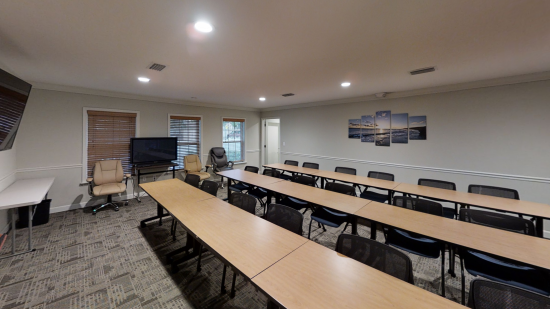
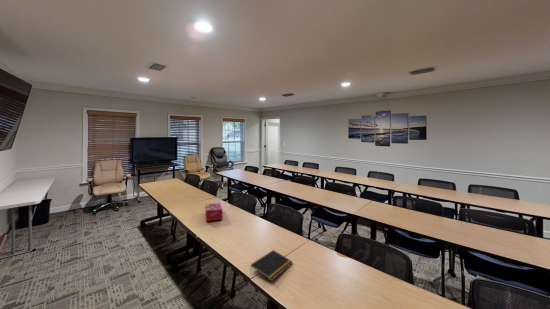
+ notepad (272, 263)
+ tissue box (213, 211)
